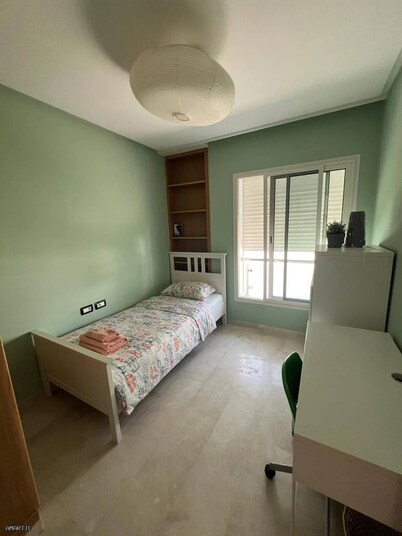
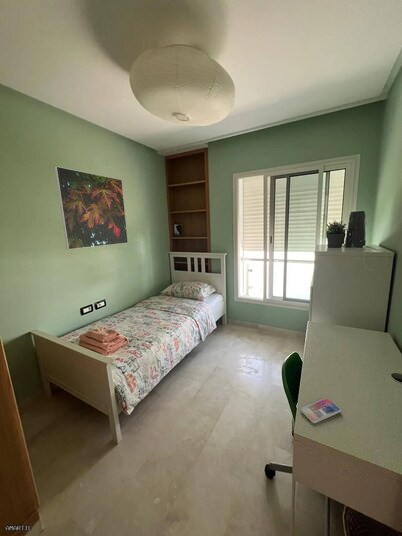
+ smartphone (320, 410)
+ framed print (97, 211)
